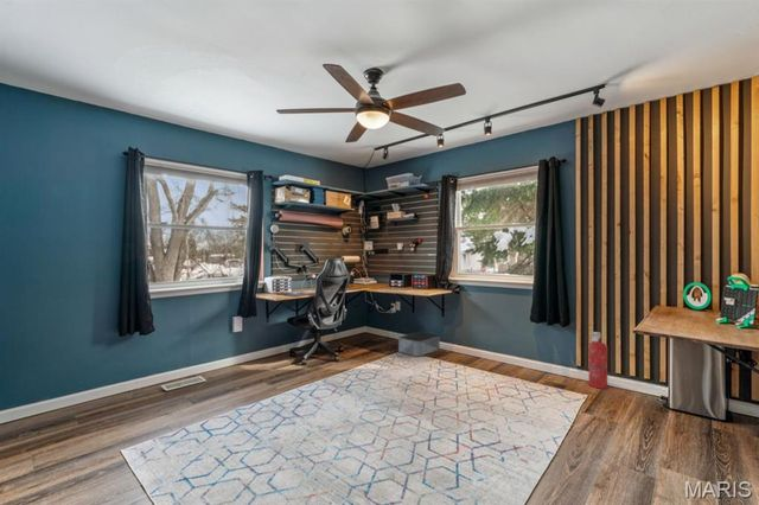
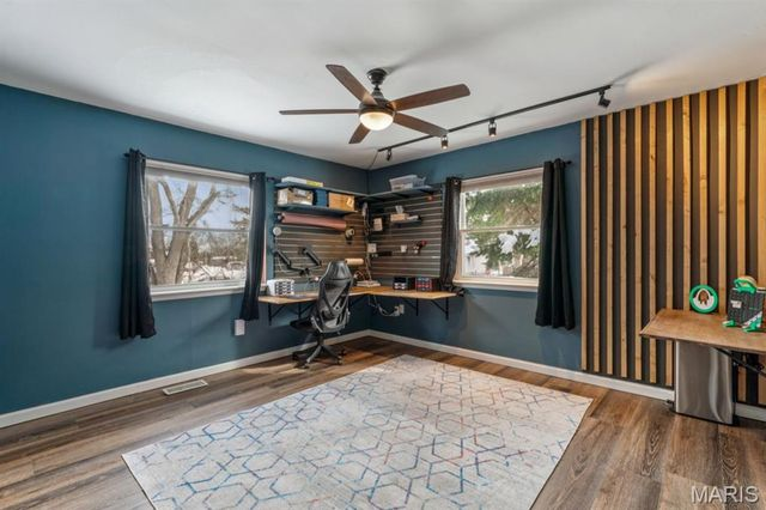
- storage bin (419, 343)
- fire extinguisher (597, 358)
